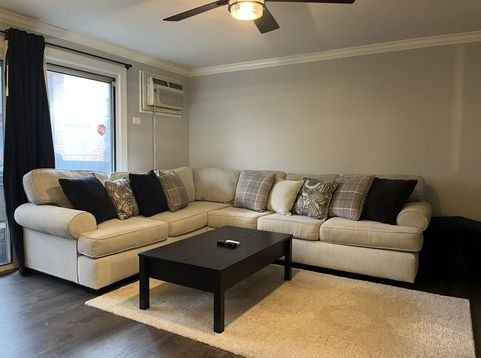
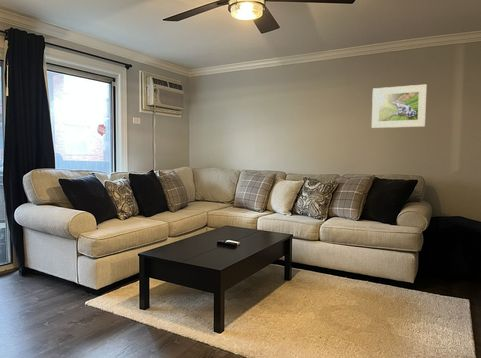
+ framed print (398, 107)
